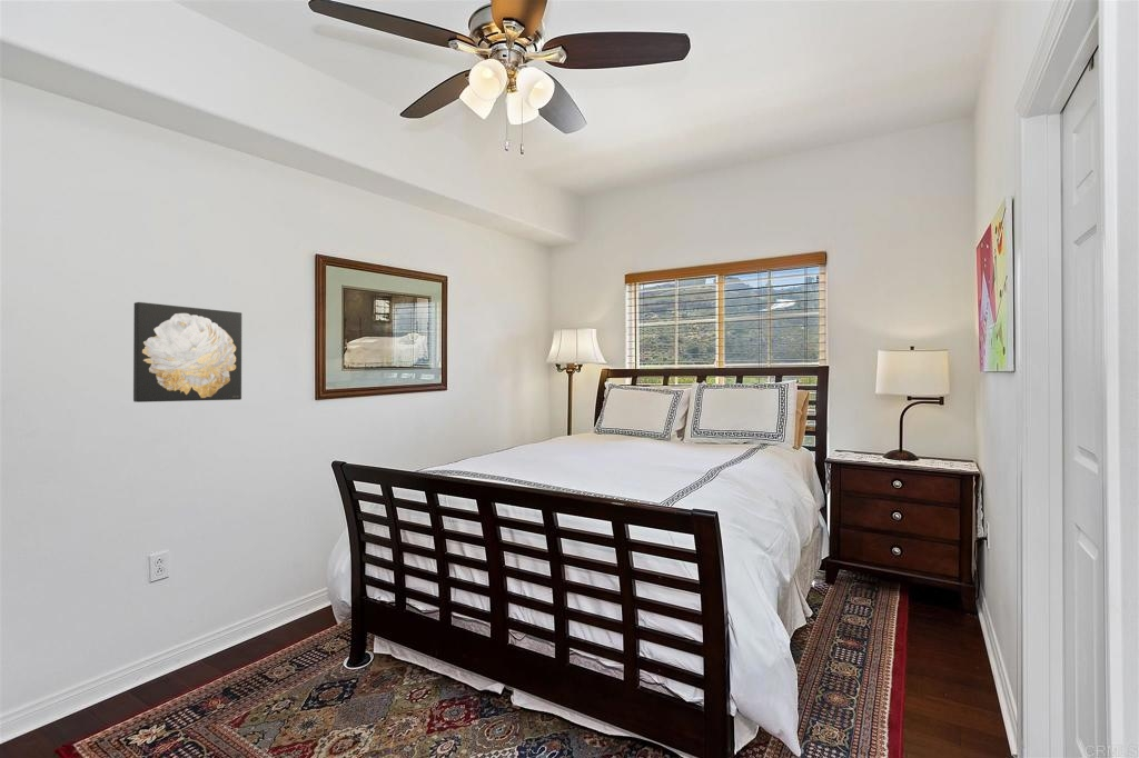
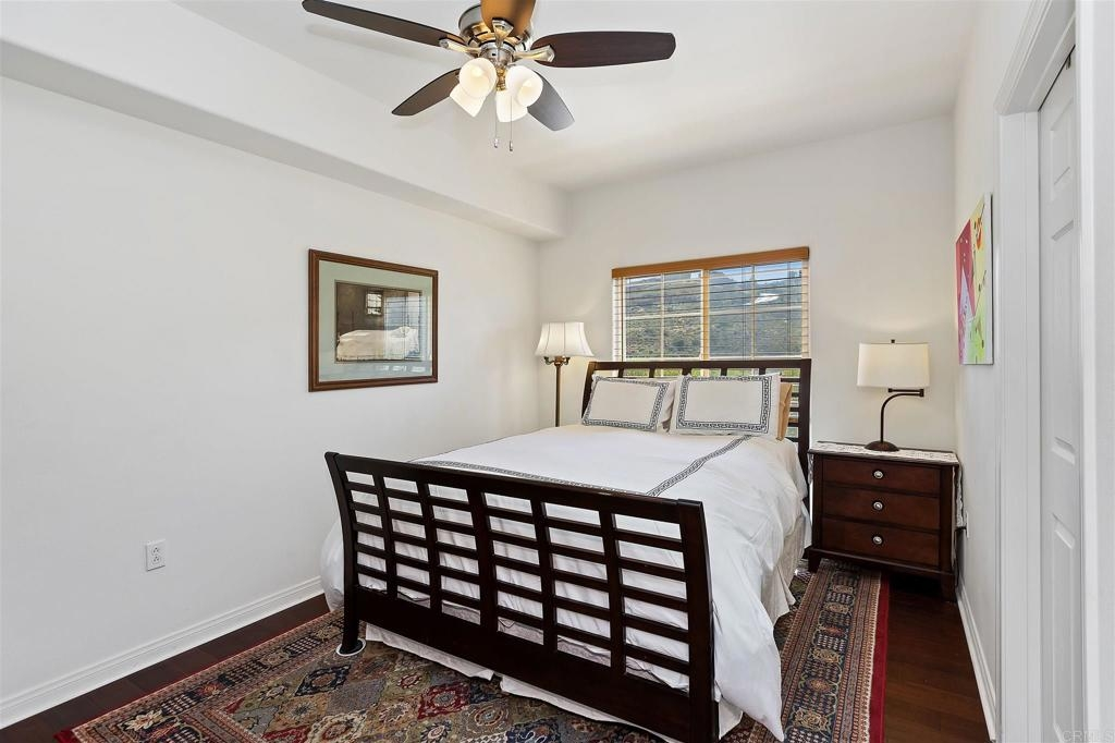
- wall art (190, 353)
